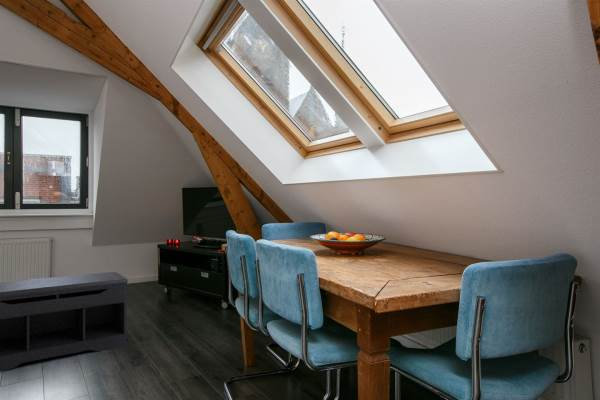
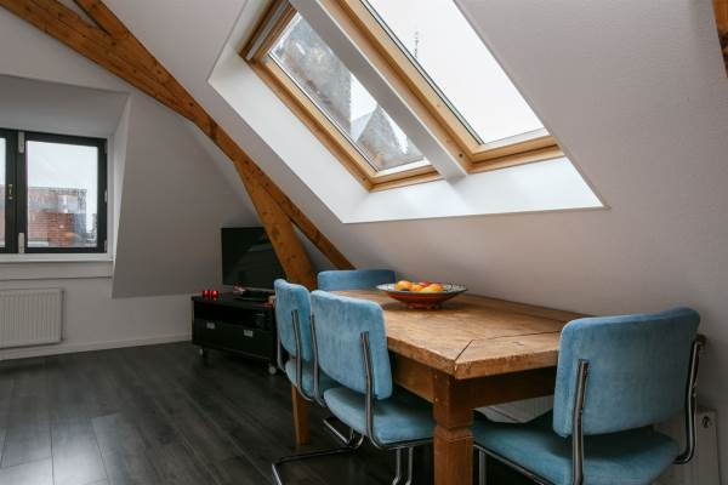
- bench (54, 316)
